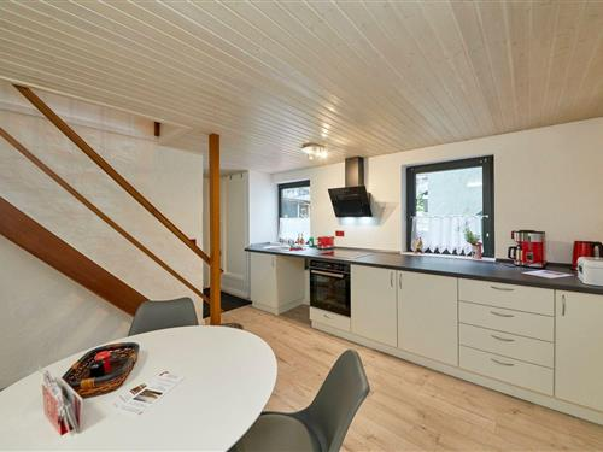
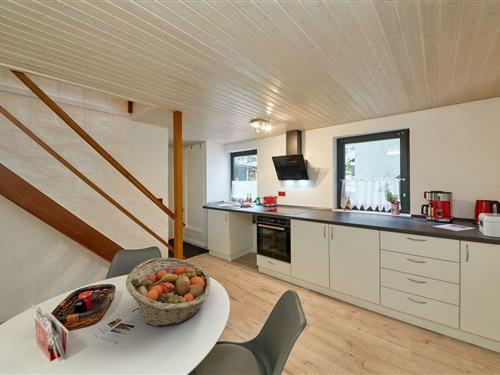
+ fruit basket (172, 285)
